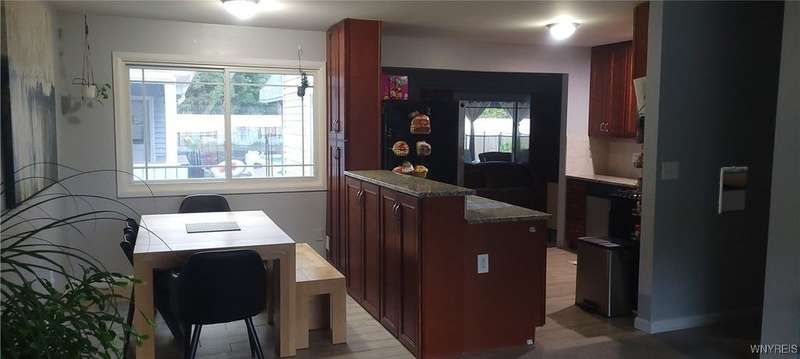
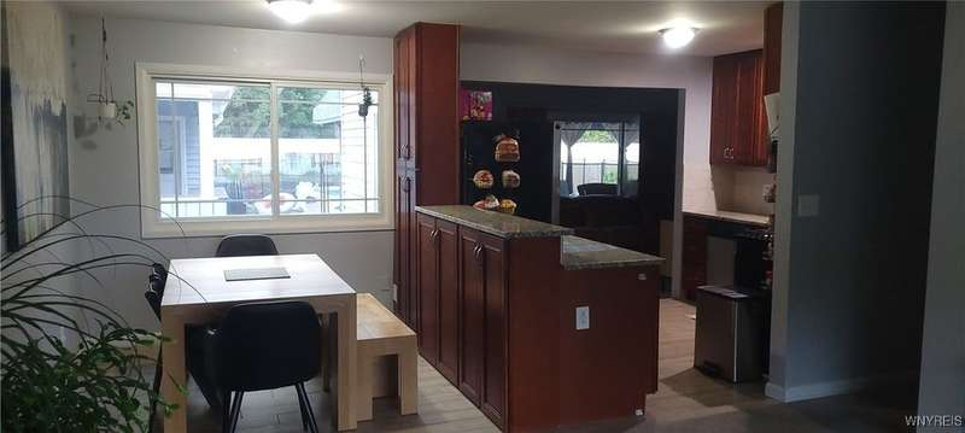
- calendar (733, 189)
